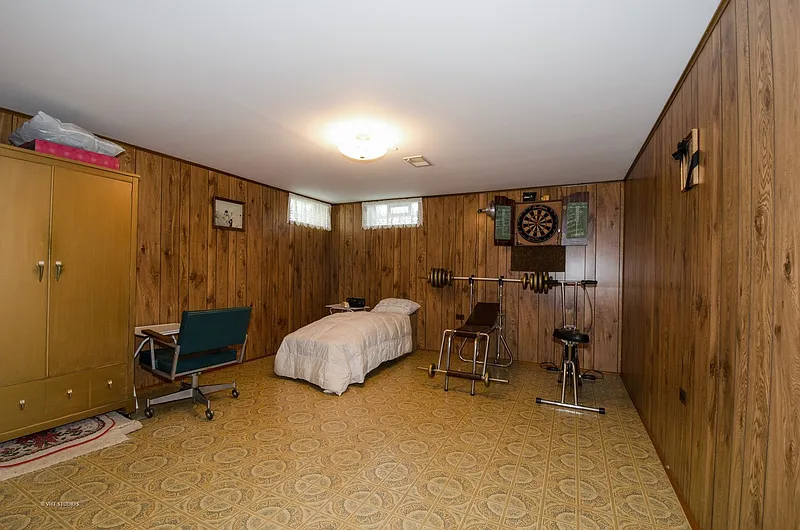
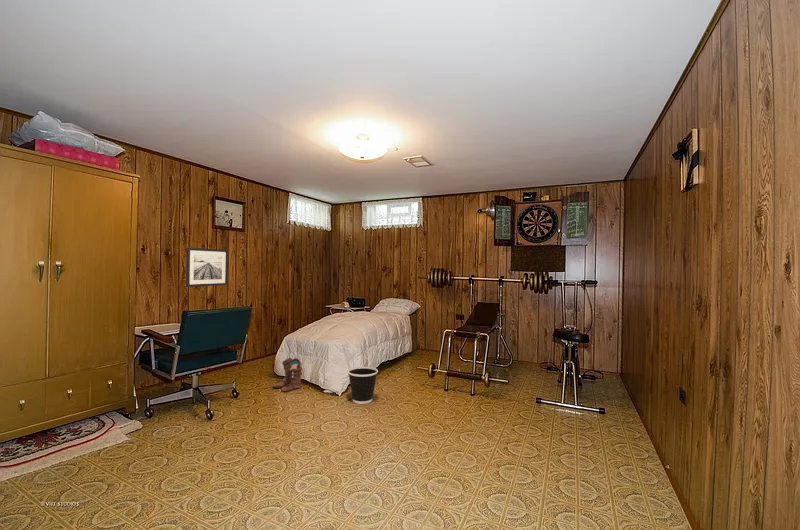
+ boots (289, 373)
+ wall art (208, 267)
+ wastebasket (362, 385)
